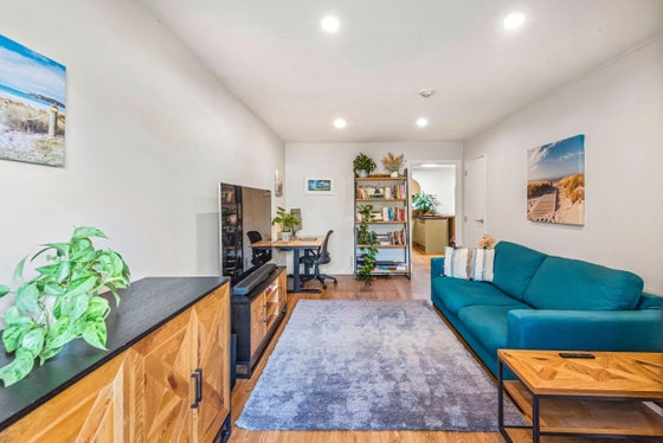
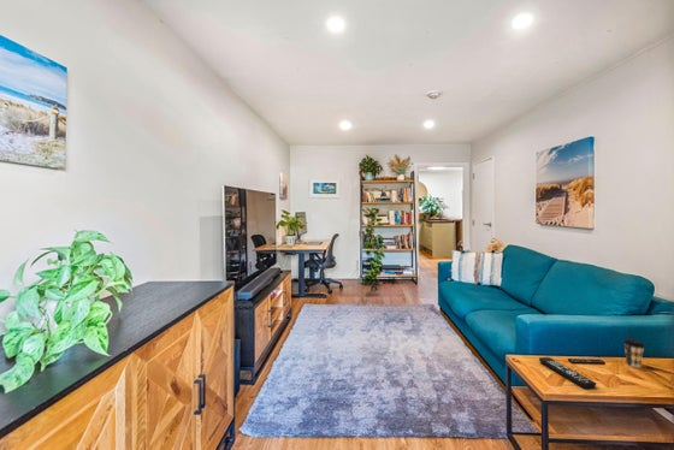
+ coffee cup (633, 353)
+ remote control (564, 371)
